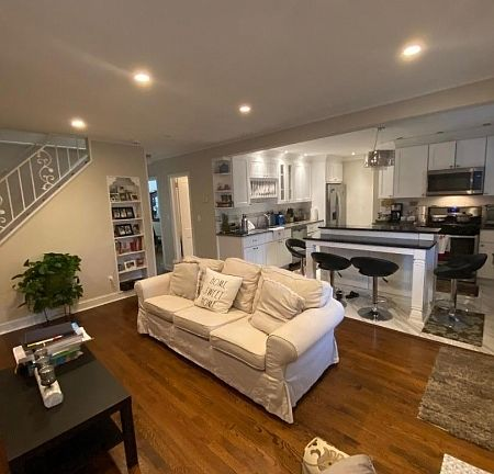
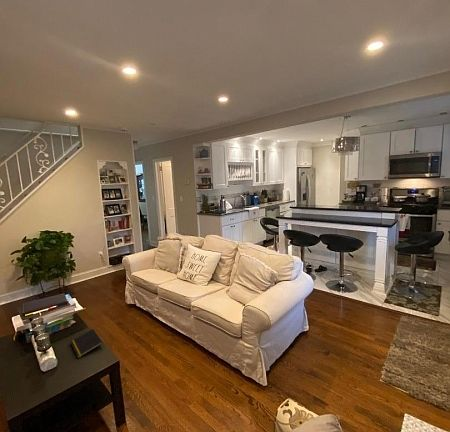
+ notepad (86, 342)
